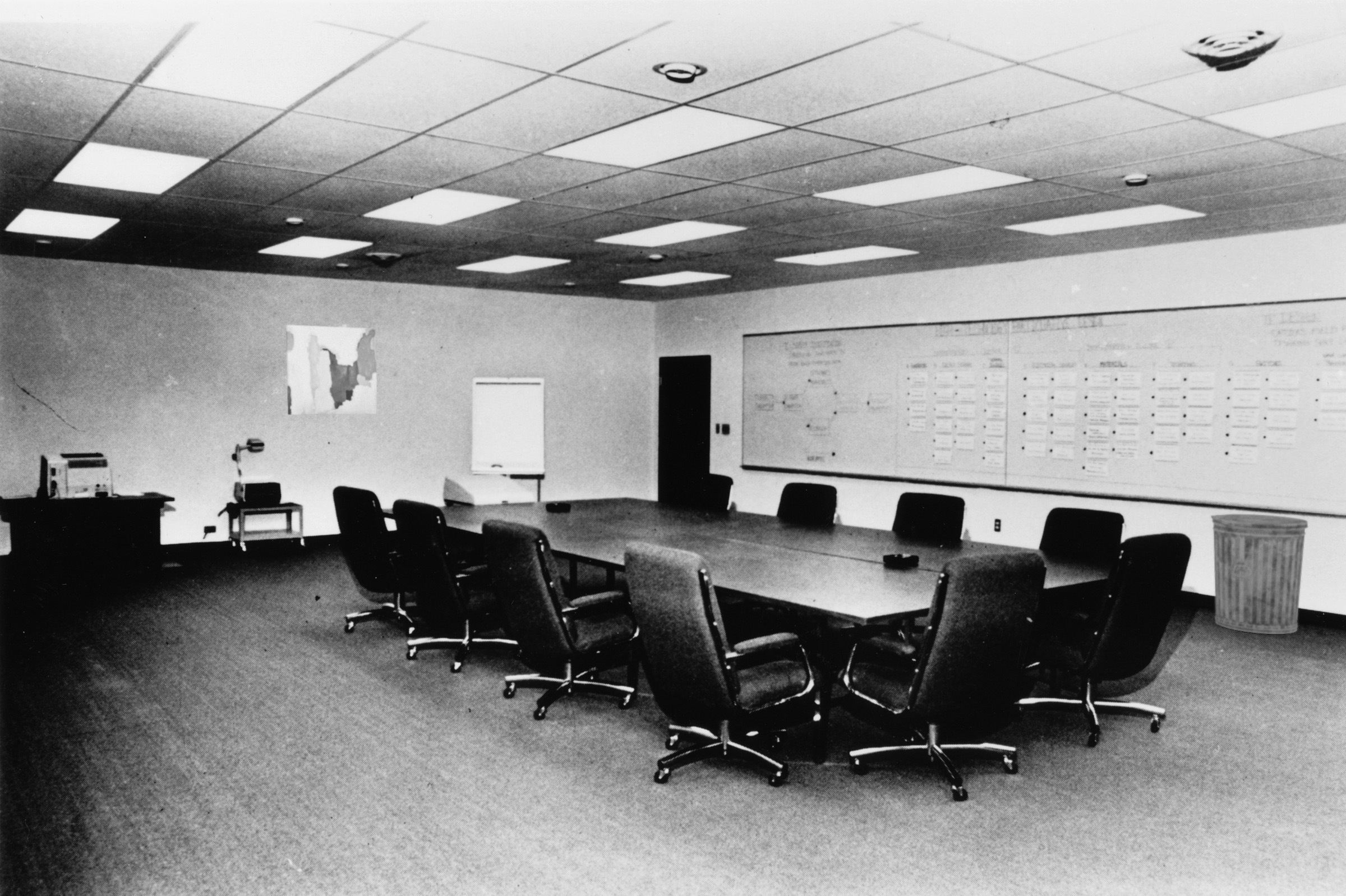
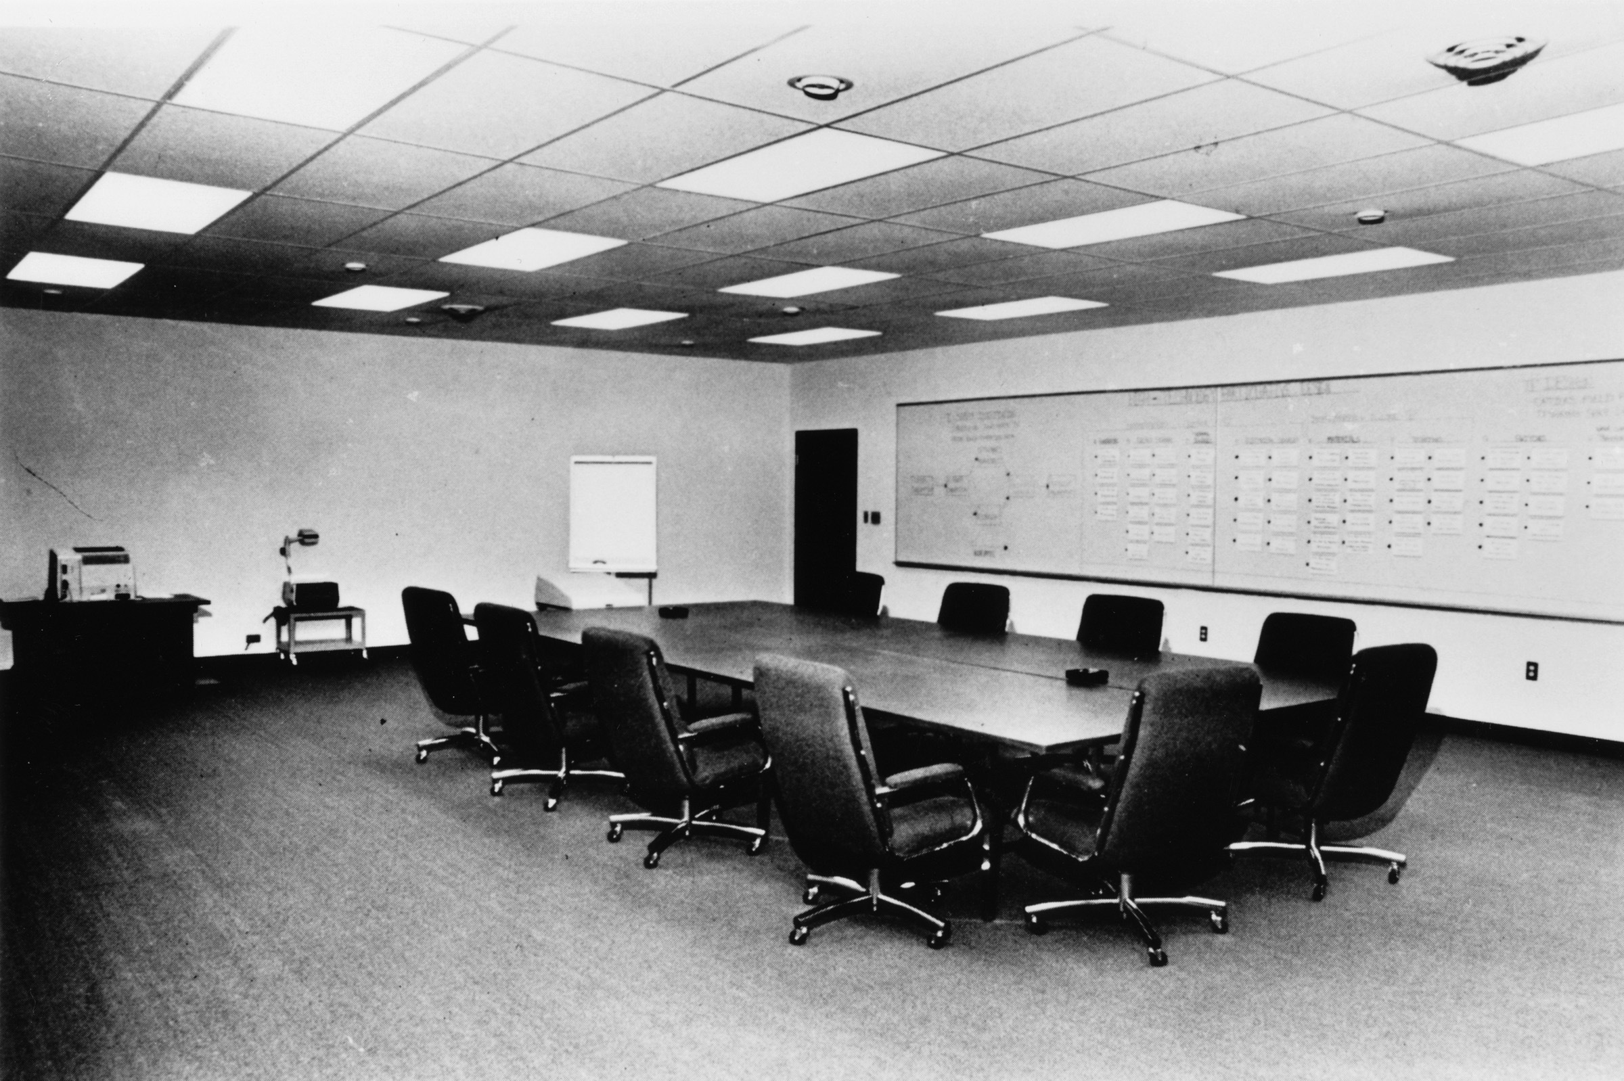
- trash can (1257, 571)
- wall art (333, 370)
